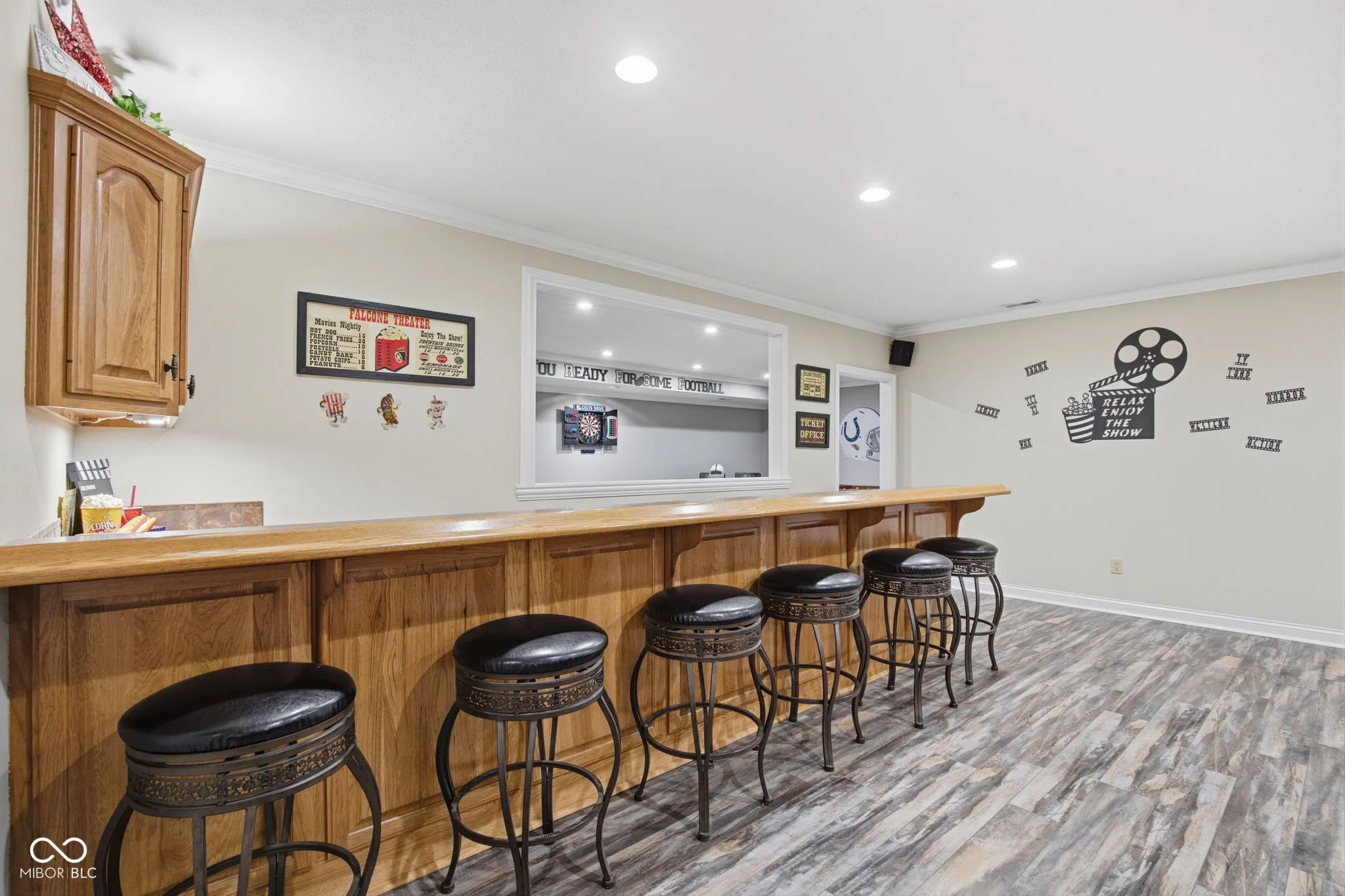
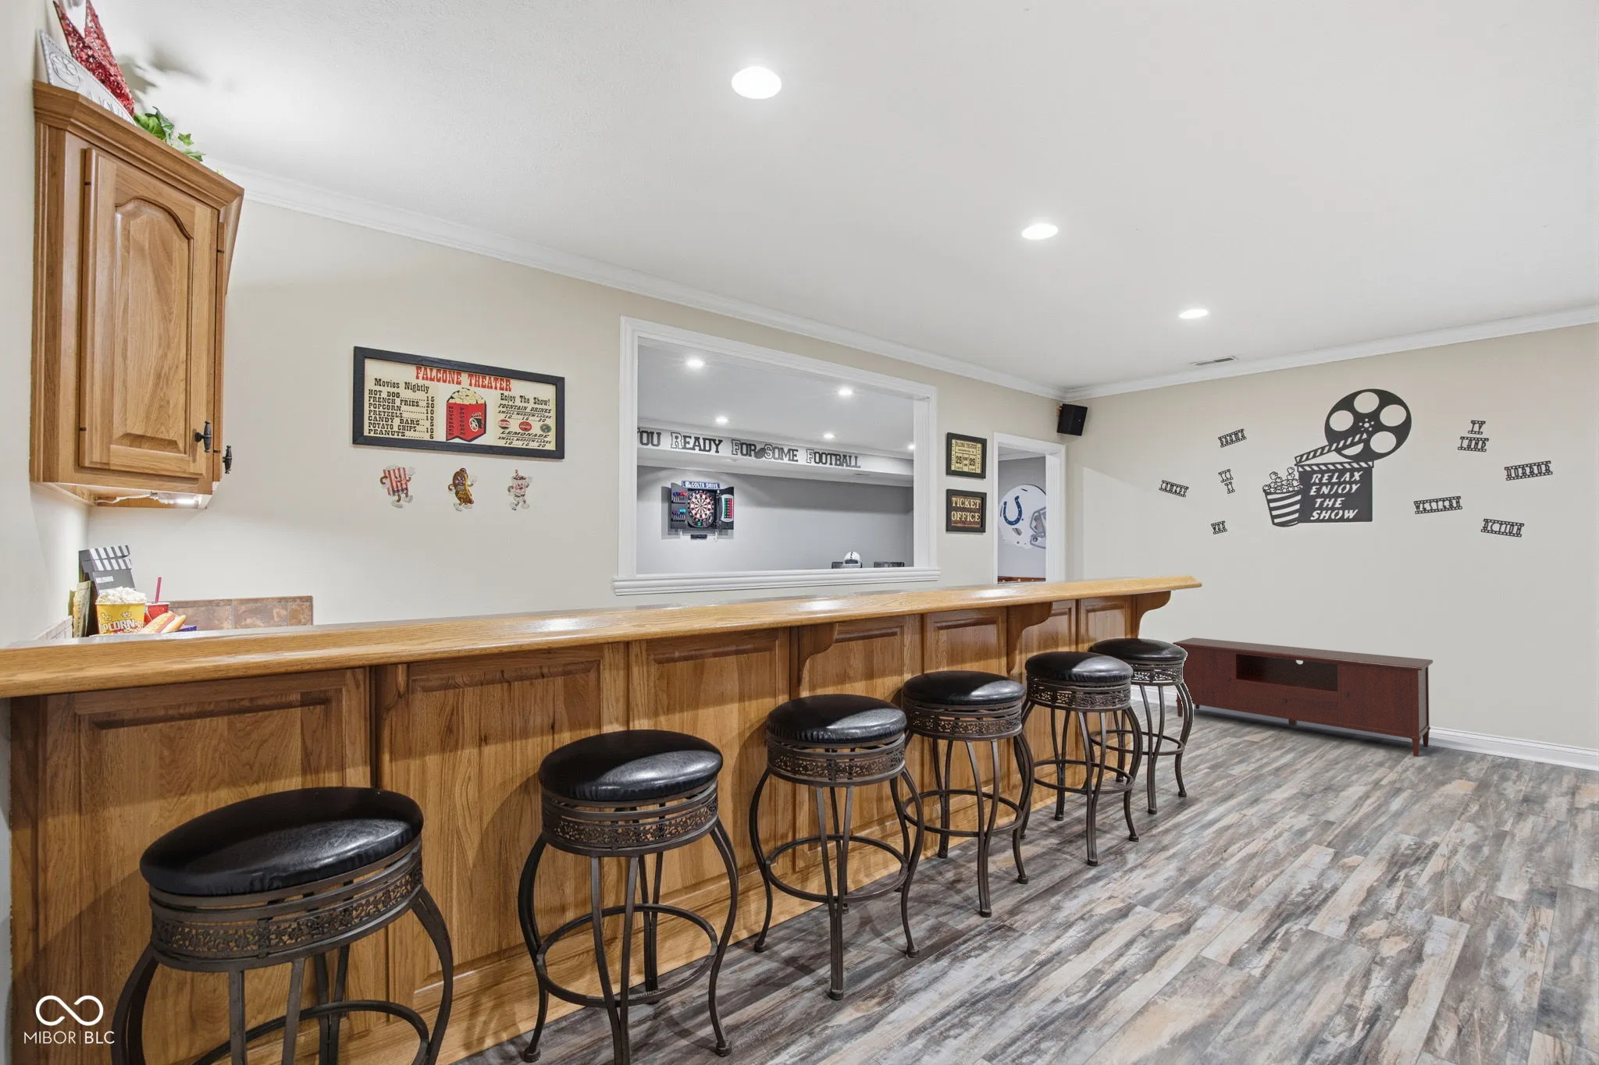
+ tv stand (1292, 689)
